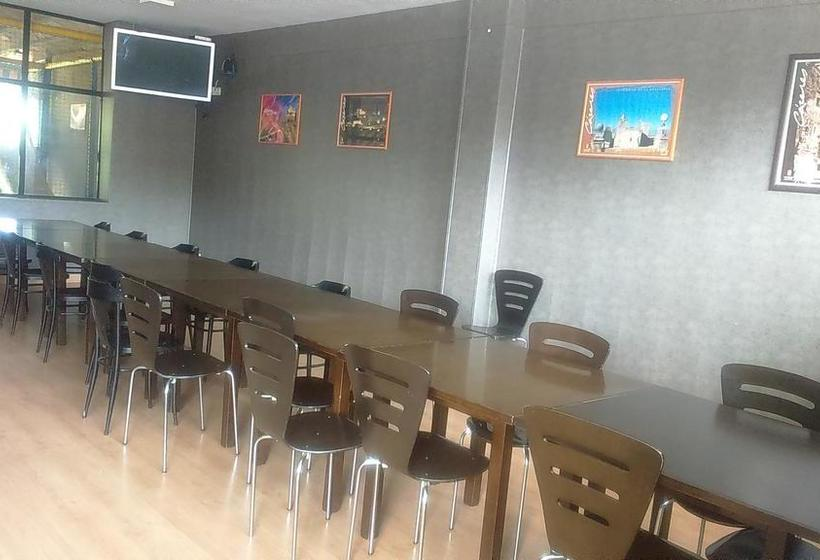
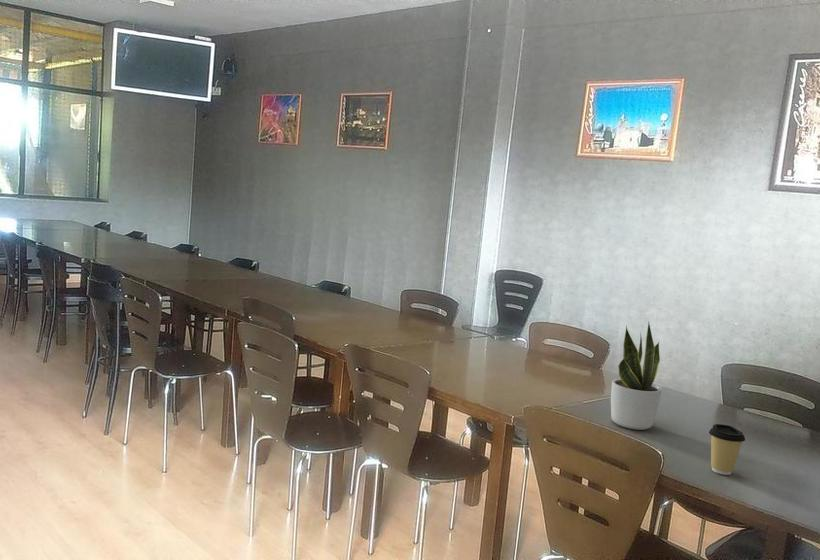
+ potted plant (639, 371)
+ coffee cup (724, 450)
